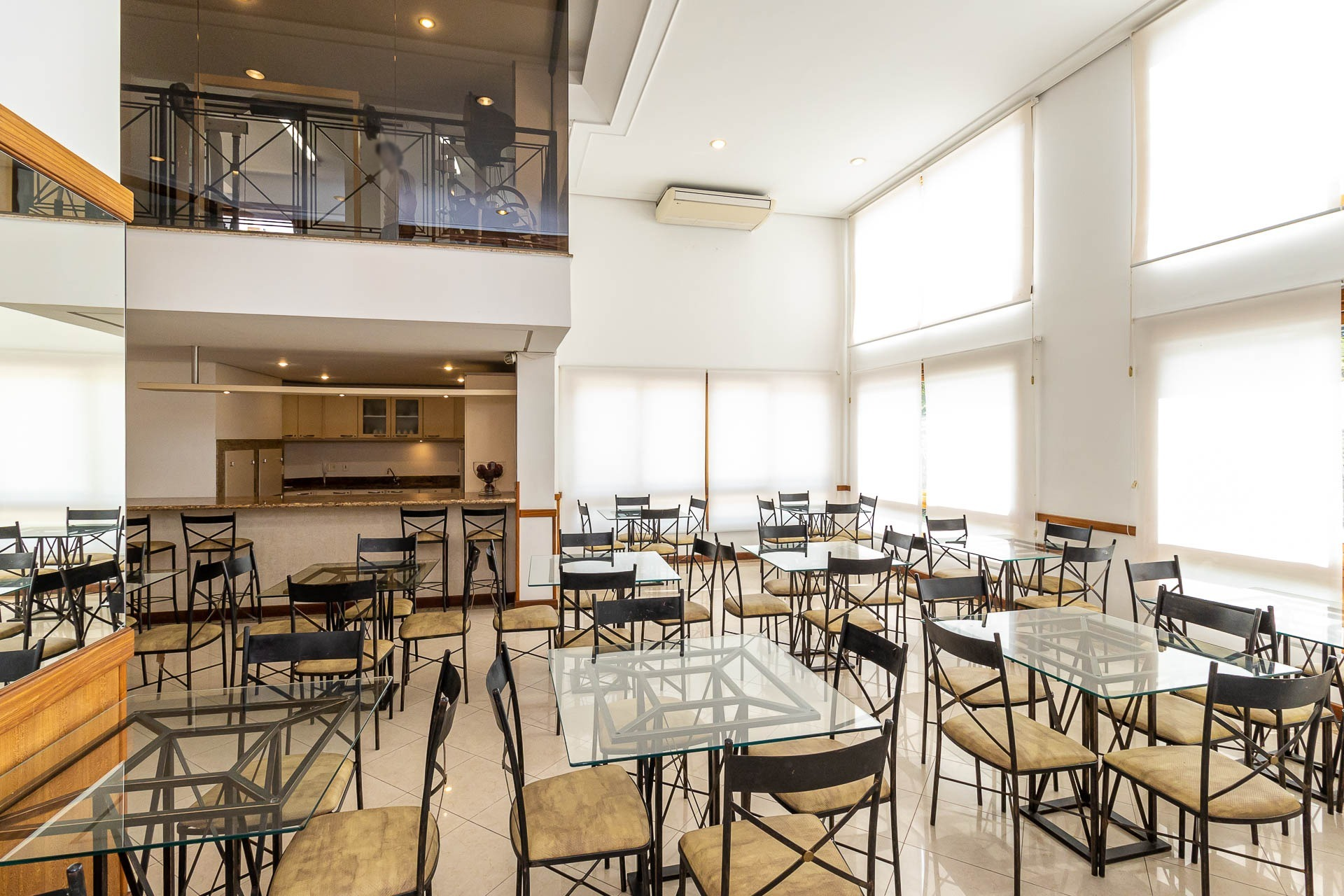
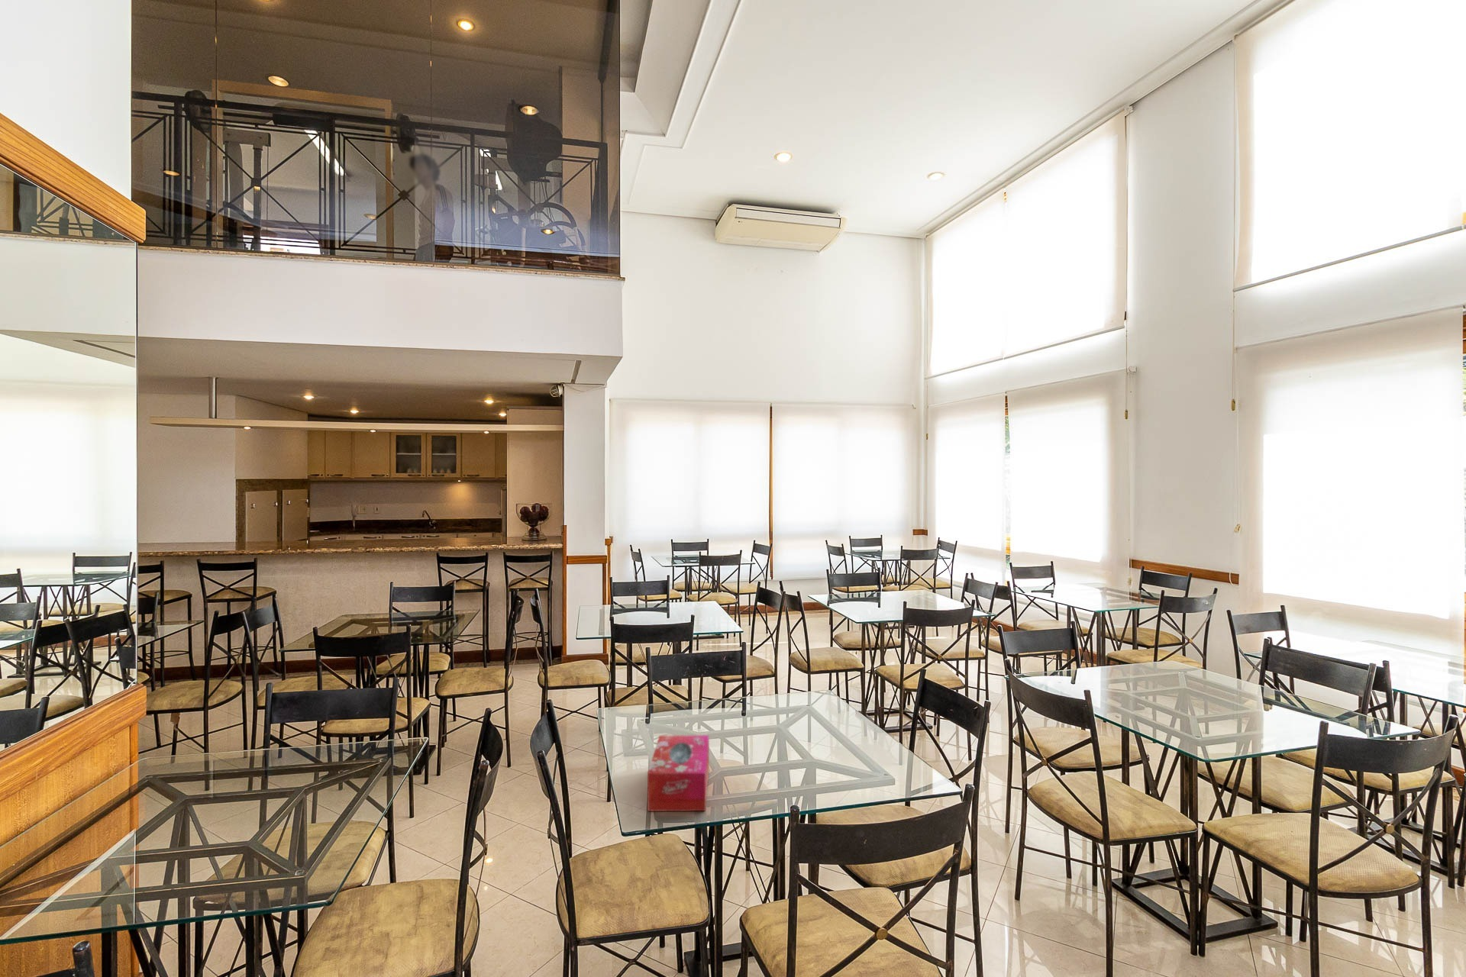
+ tissue box (681, 770)
